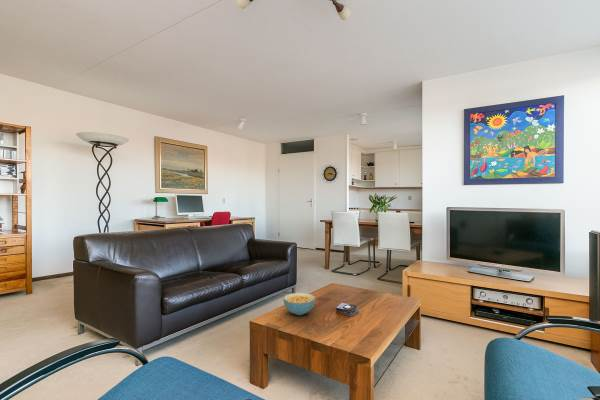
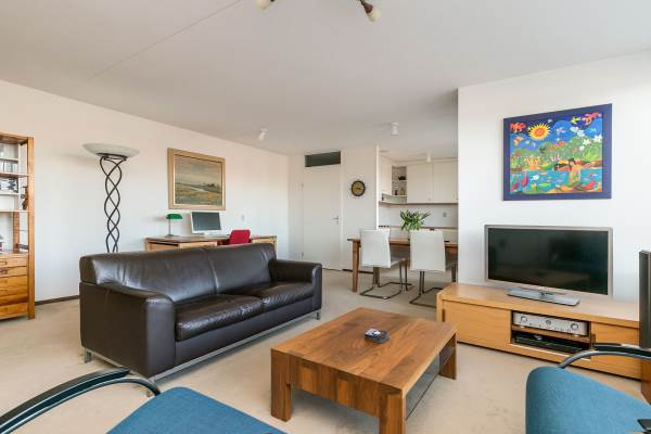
- cereal bowl (299, 305)
